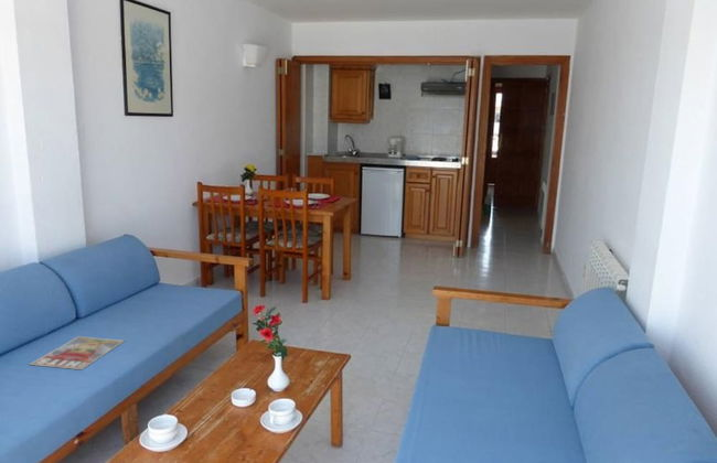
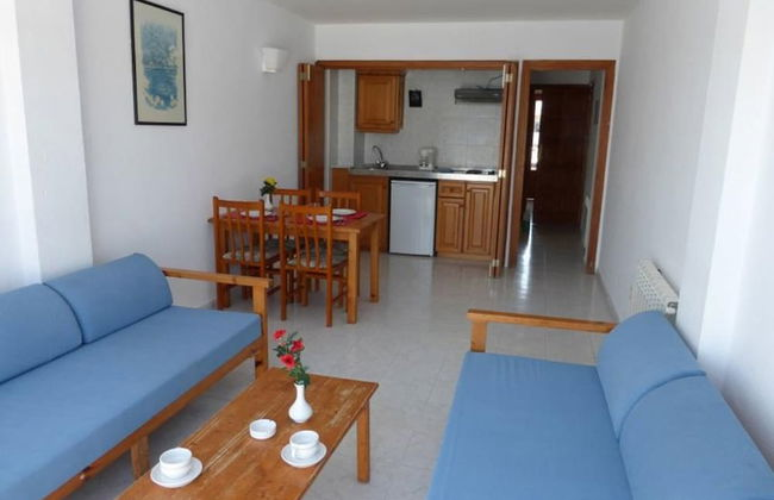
- magazine (79, 352)
